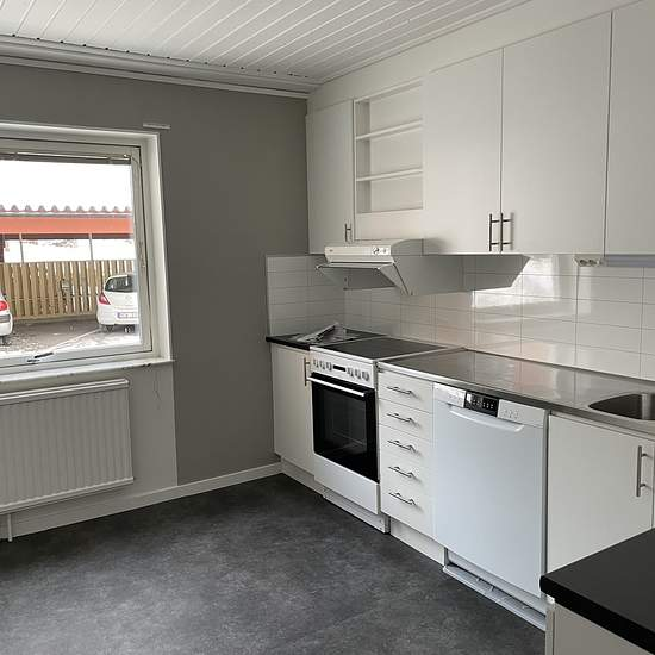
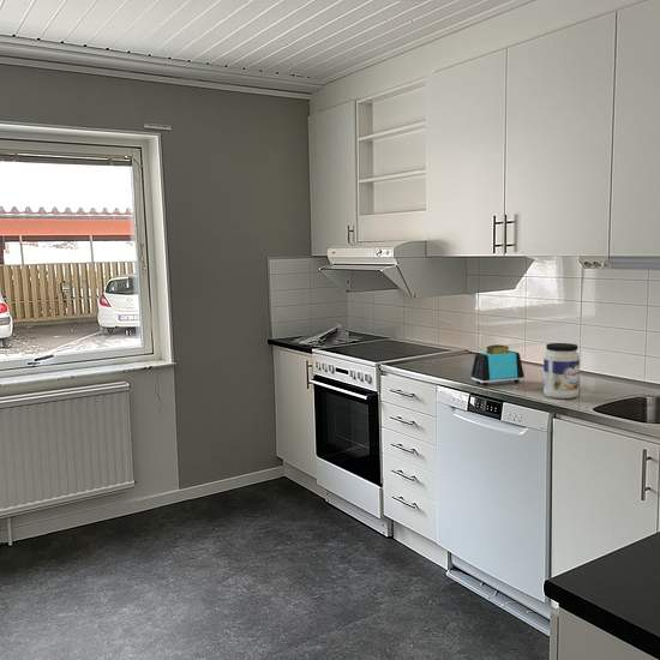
+ toaster (497, 364)
+ jar (560, 370)
